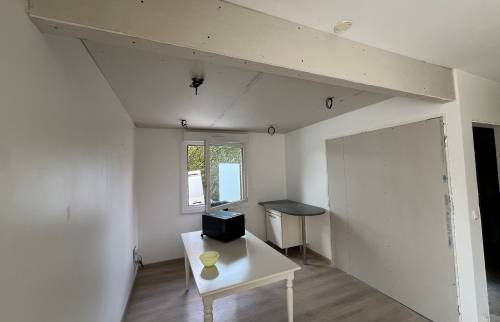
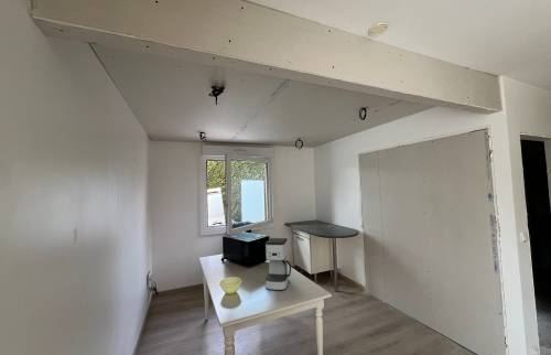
+ coffee maker (278, 262)
